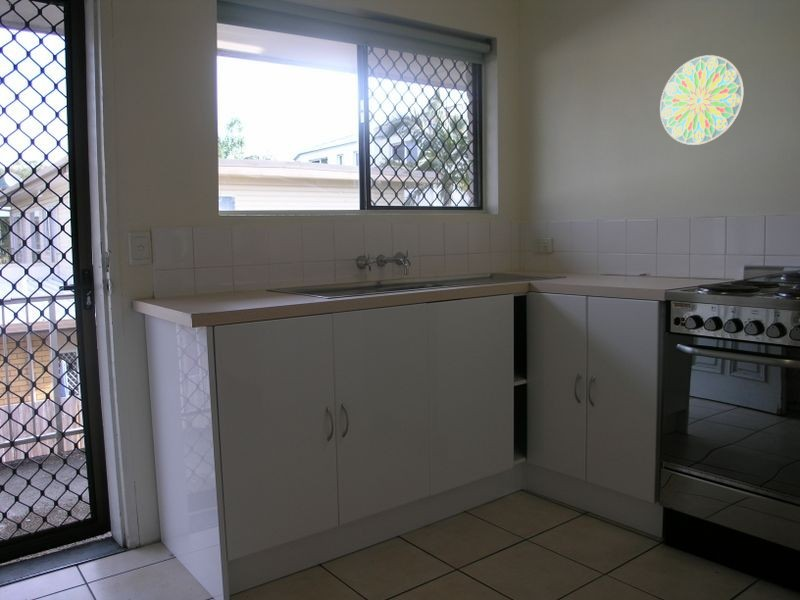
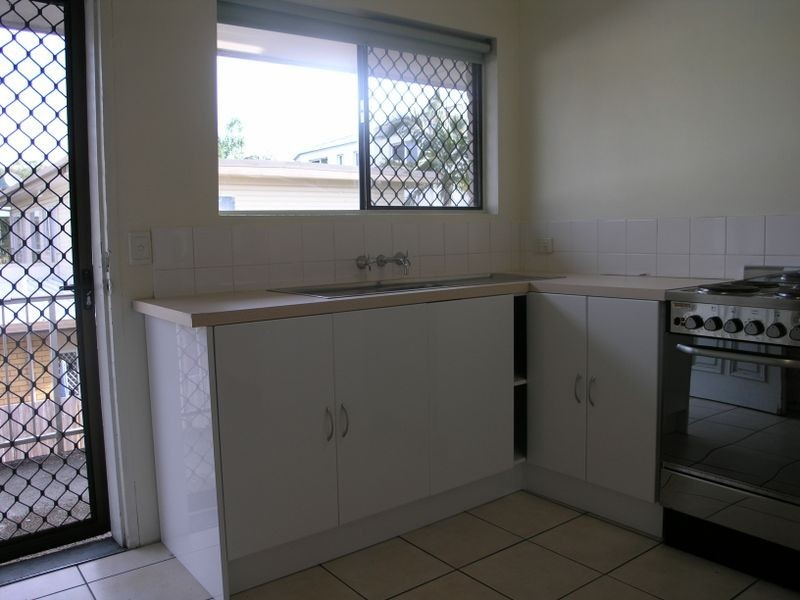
- decorative plate (699, 100)
